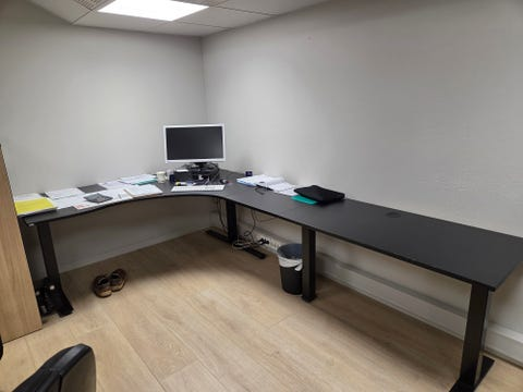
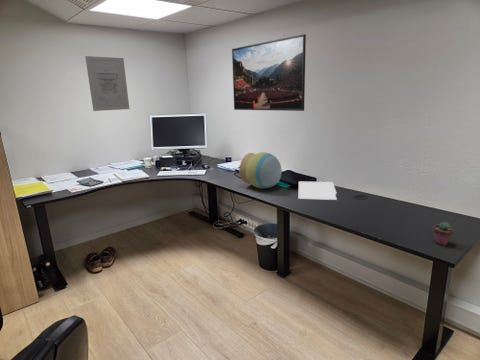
+ paper stack (316, 190)
+ potted succulent (443, 232)
+ wall art (108, 84)
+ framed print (265, 77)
+ vase (263, 170)
